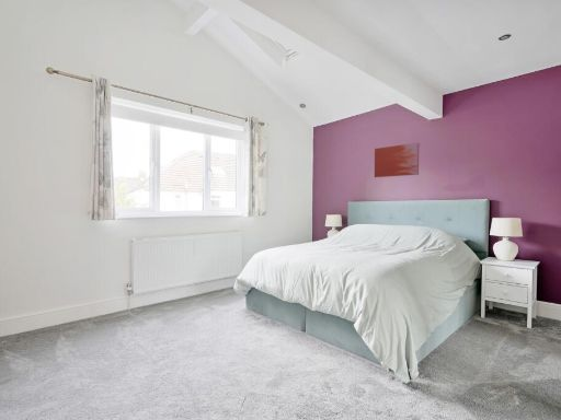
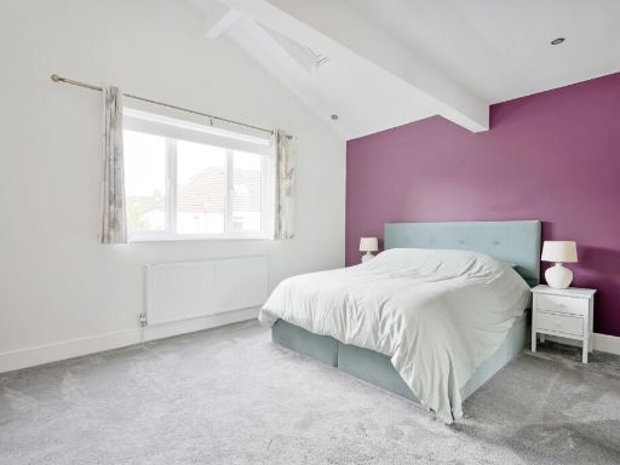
- wall art (394, 161)
